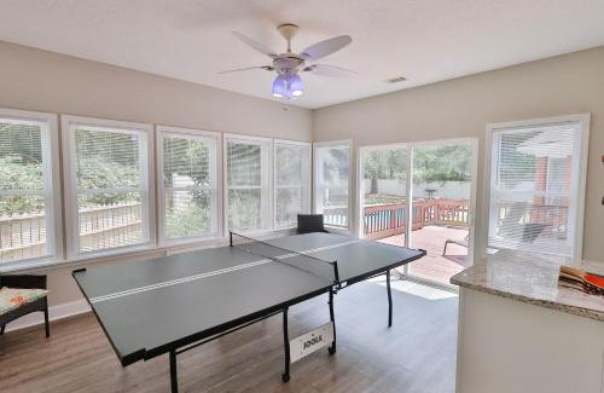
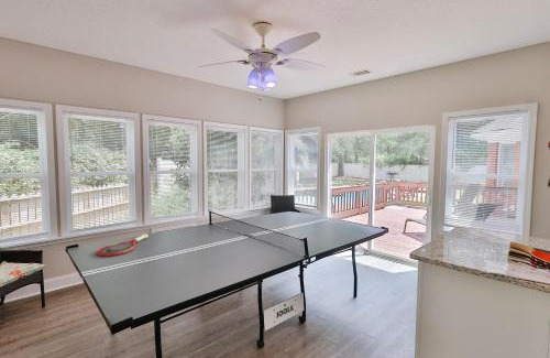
+ tennis racket (127, 243)
